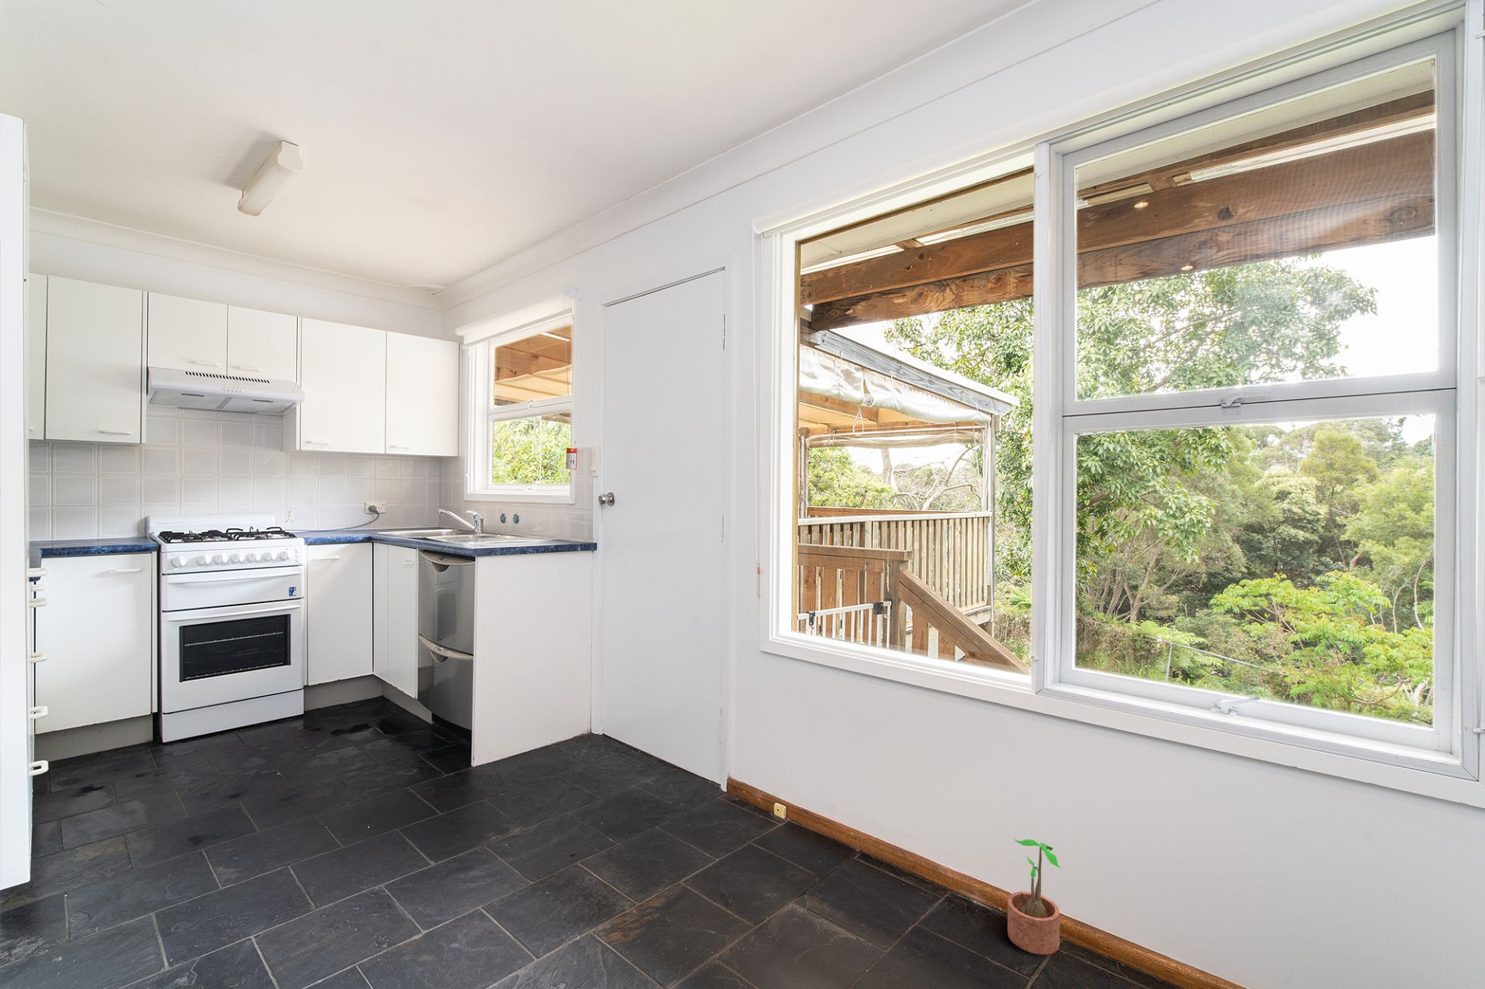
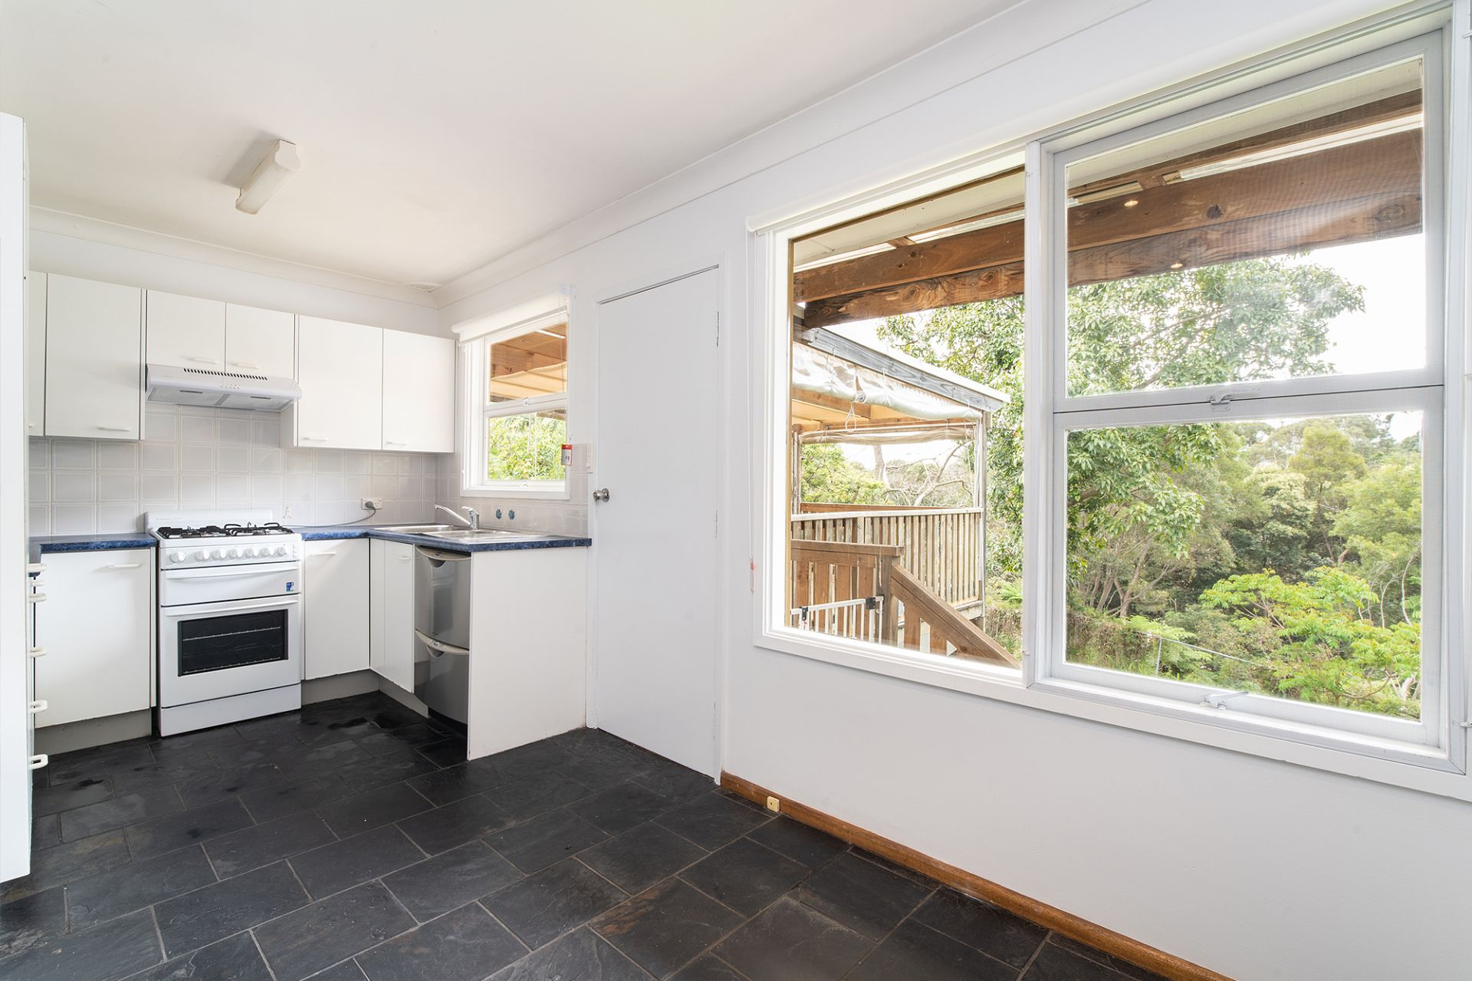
- potted plant (1037, 891)
